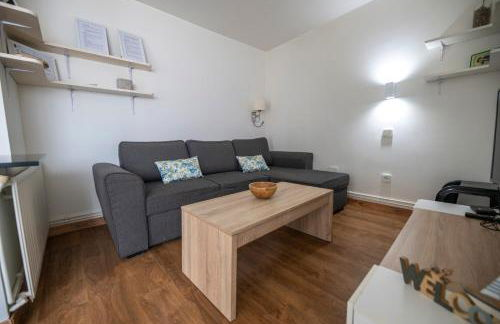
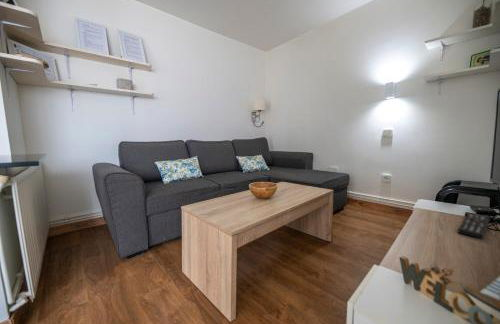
+ remote control (474, 223)
